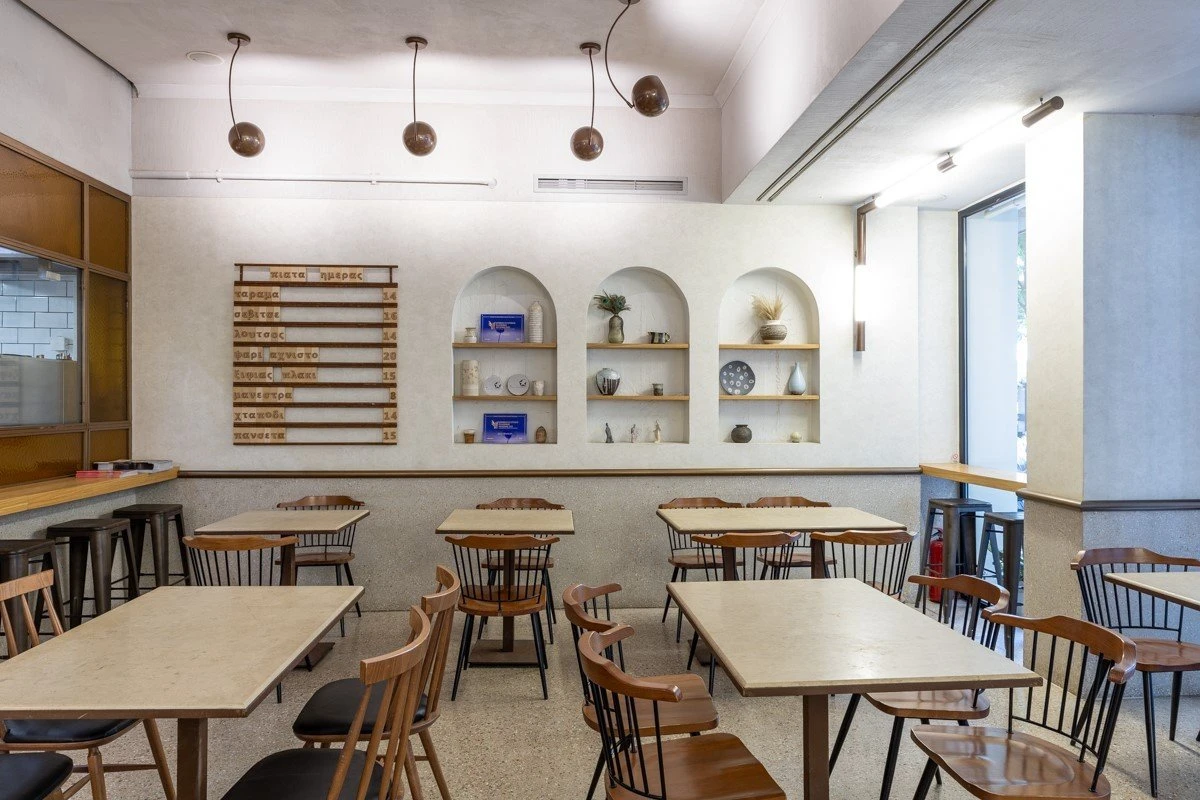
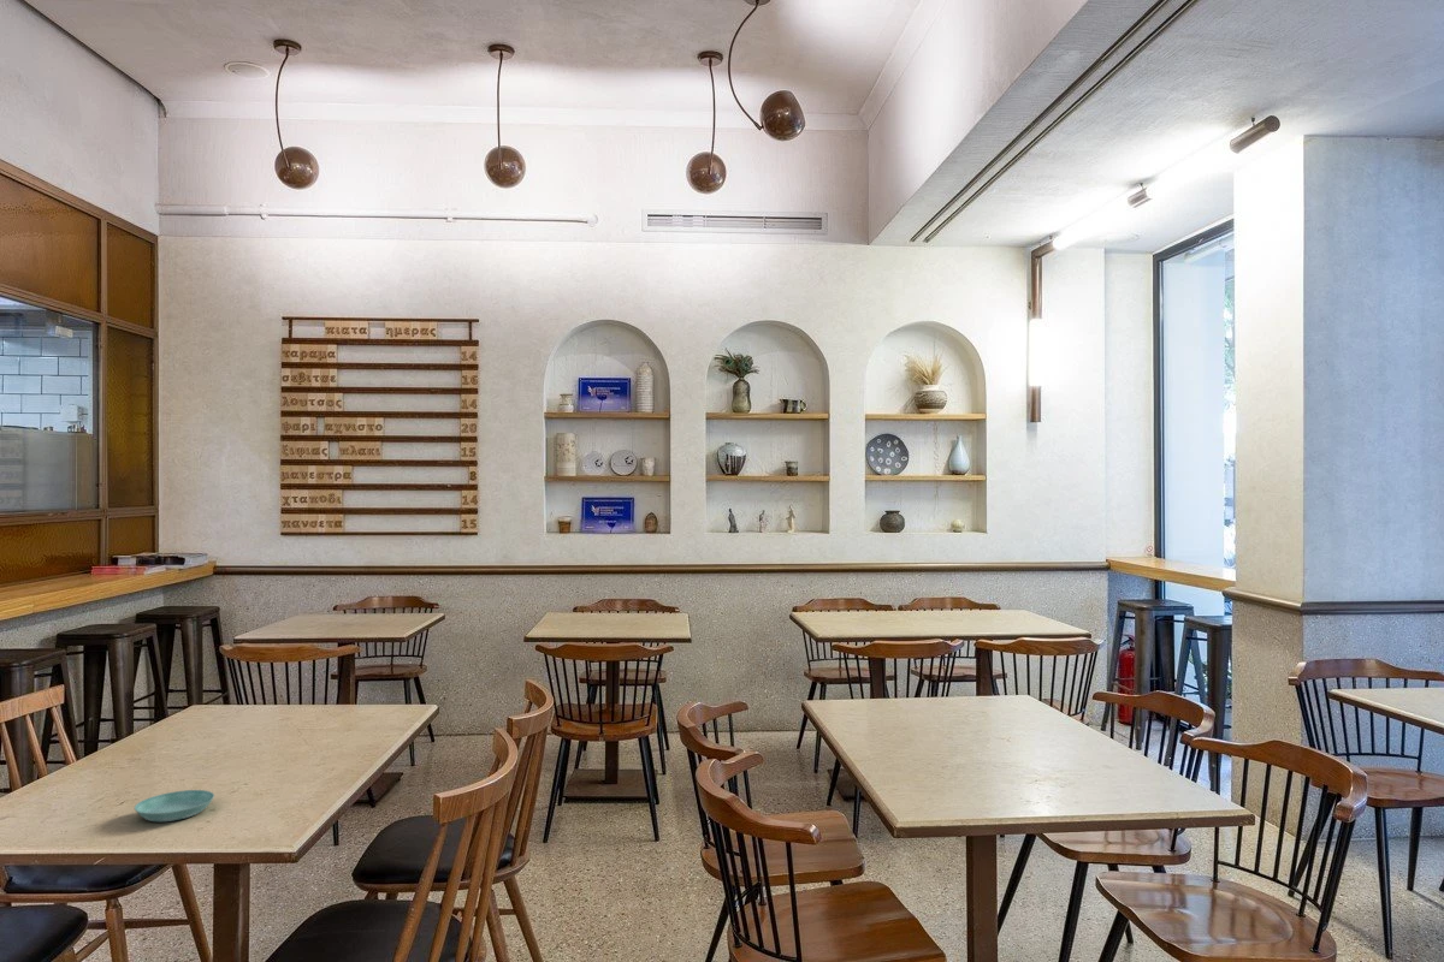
+ saucer (174, 807)
